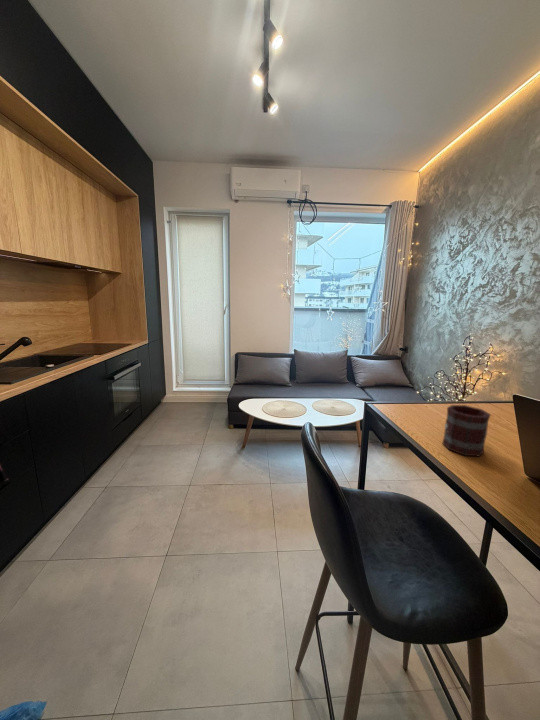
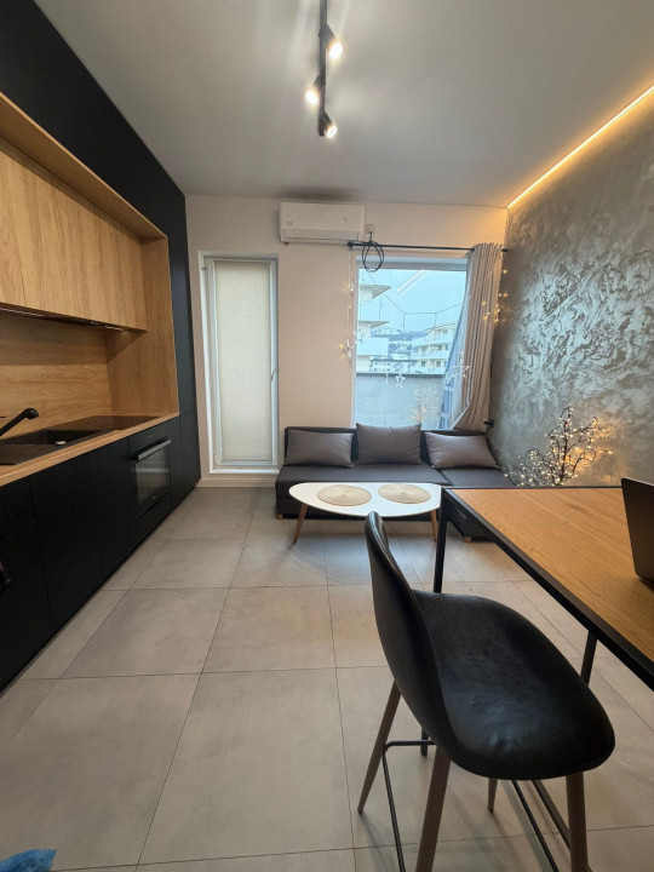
- mug (464, 426)
